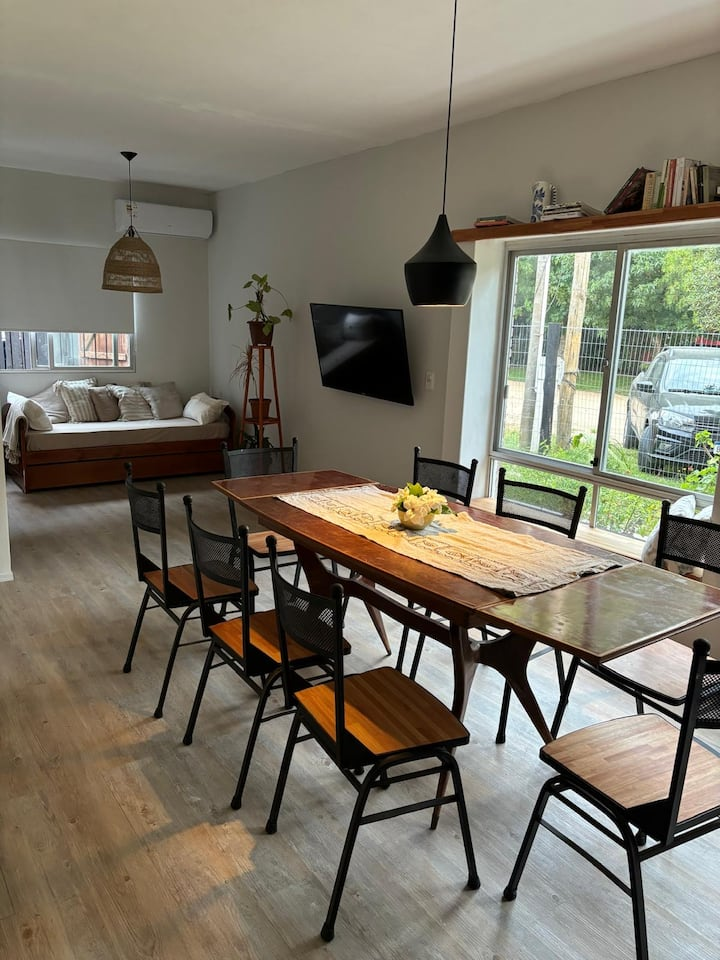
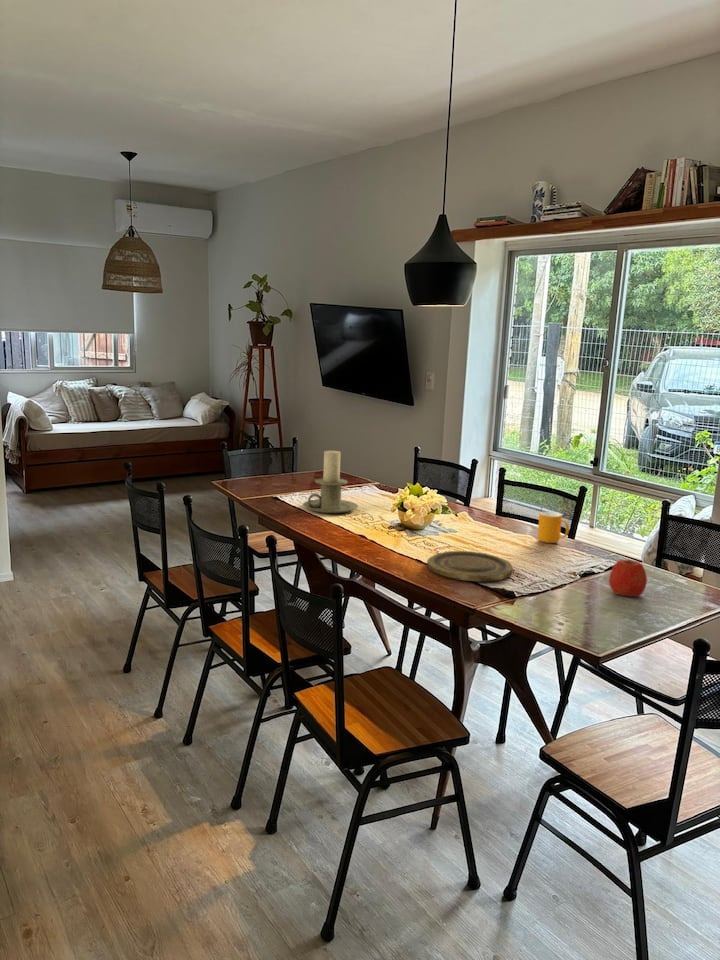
+ plate (469, 565)
+ apple (628, 576)
+ candle holder (331, 479)
+ mug (553, 528)
